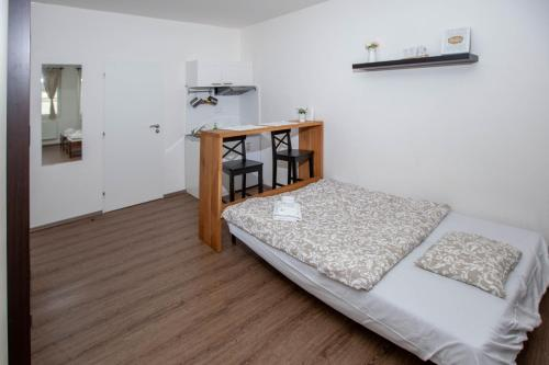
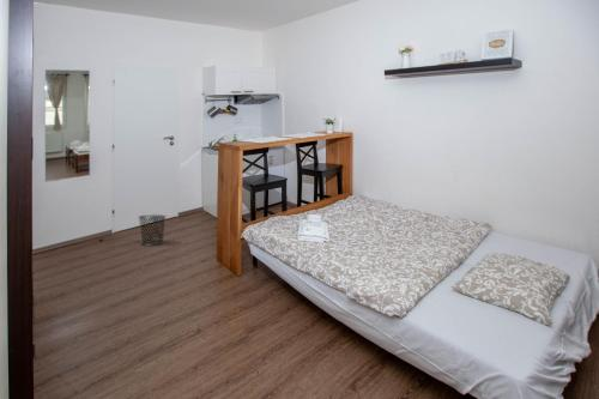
+ trash can (152, 229)
